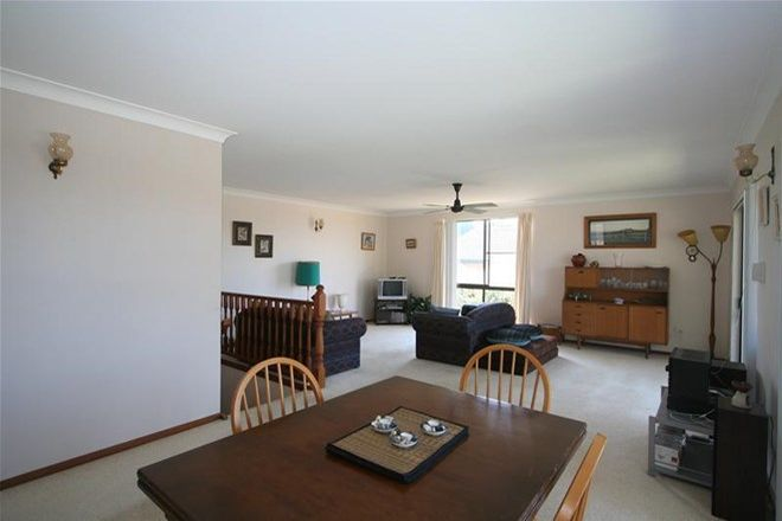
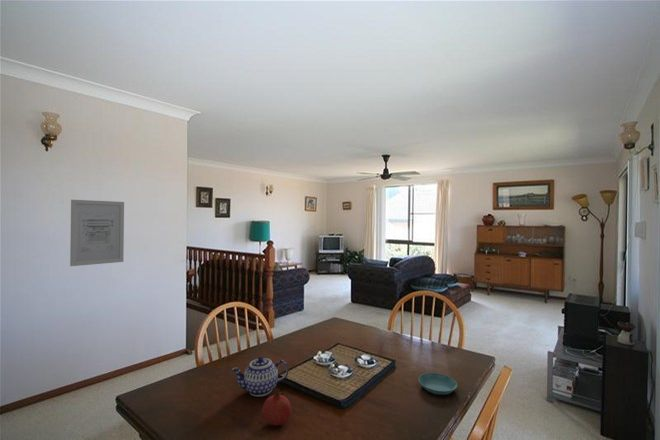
+ saucer (437, 384)
+ wall art (98, 232)
+ teapot (260, 373)
+ fruit (276, 407)
